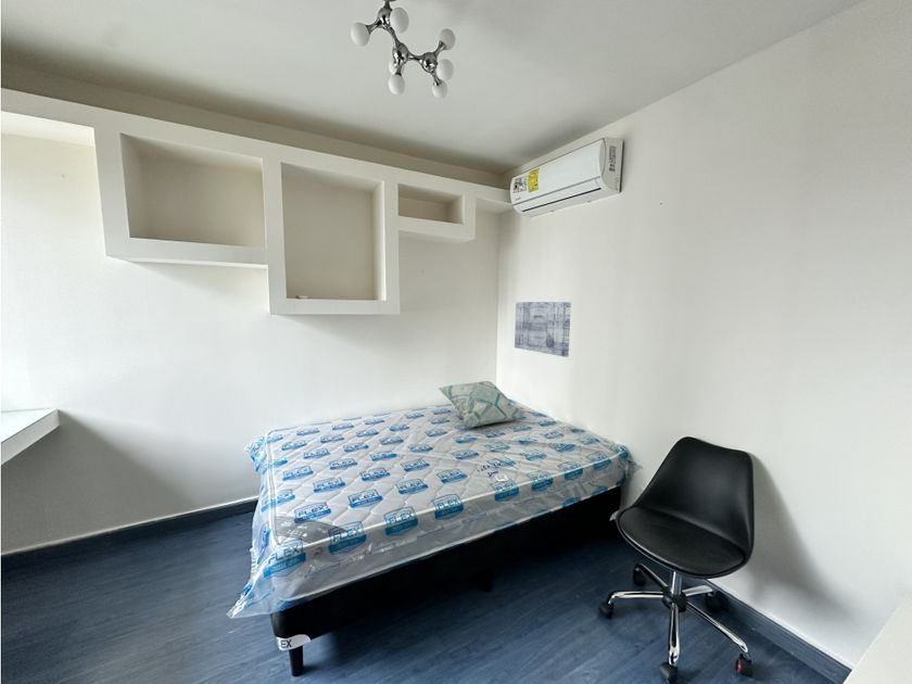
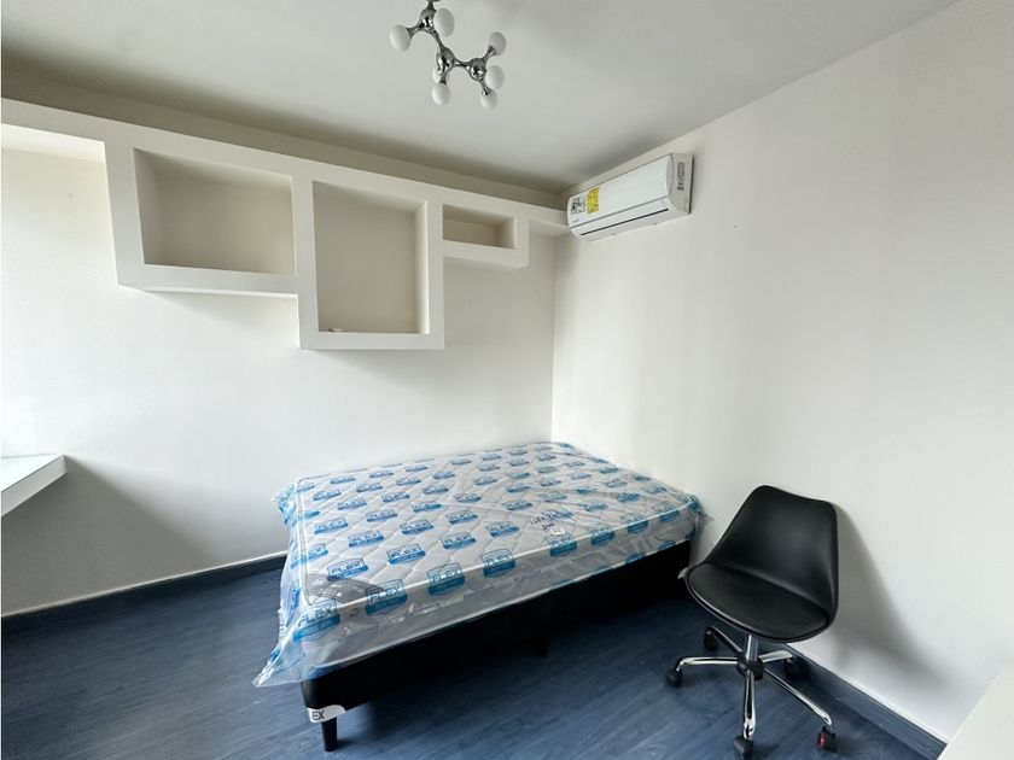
- wall art (540, 327)
- decorative pillow (479, 402)
